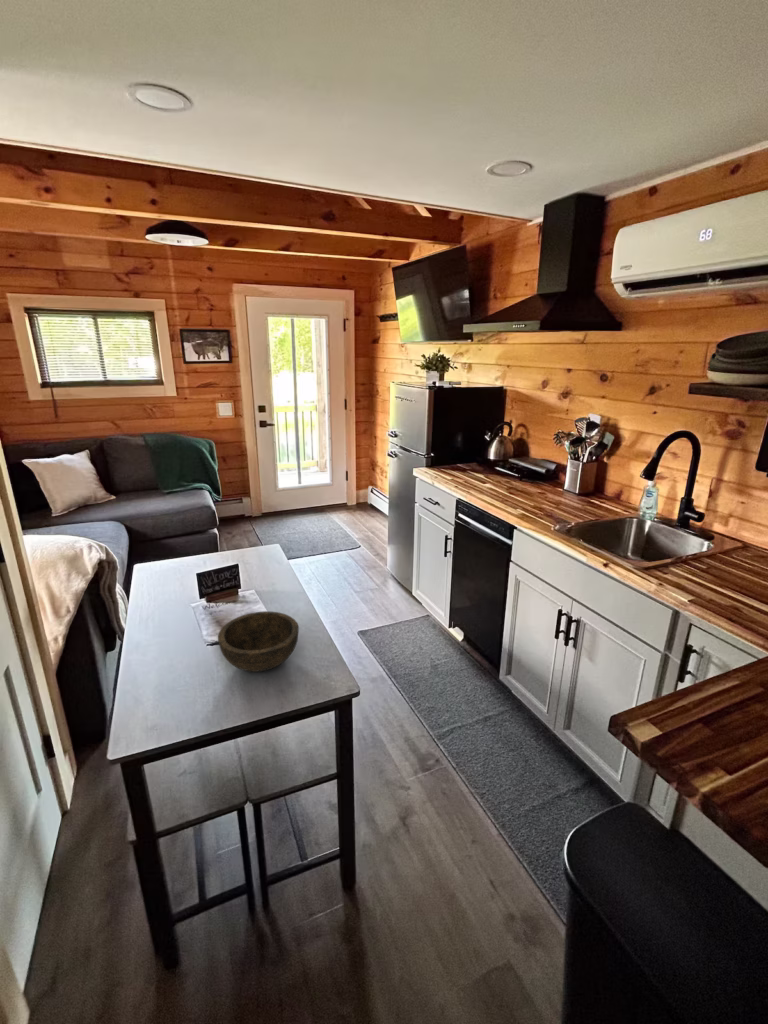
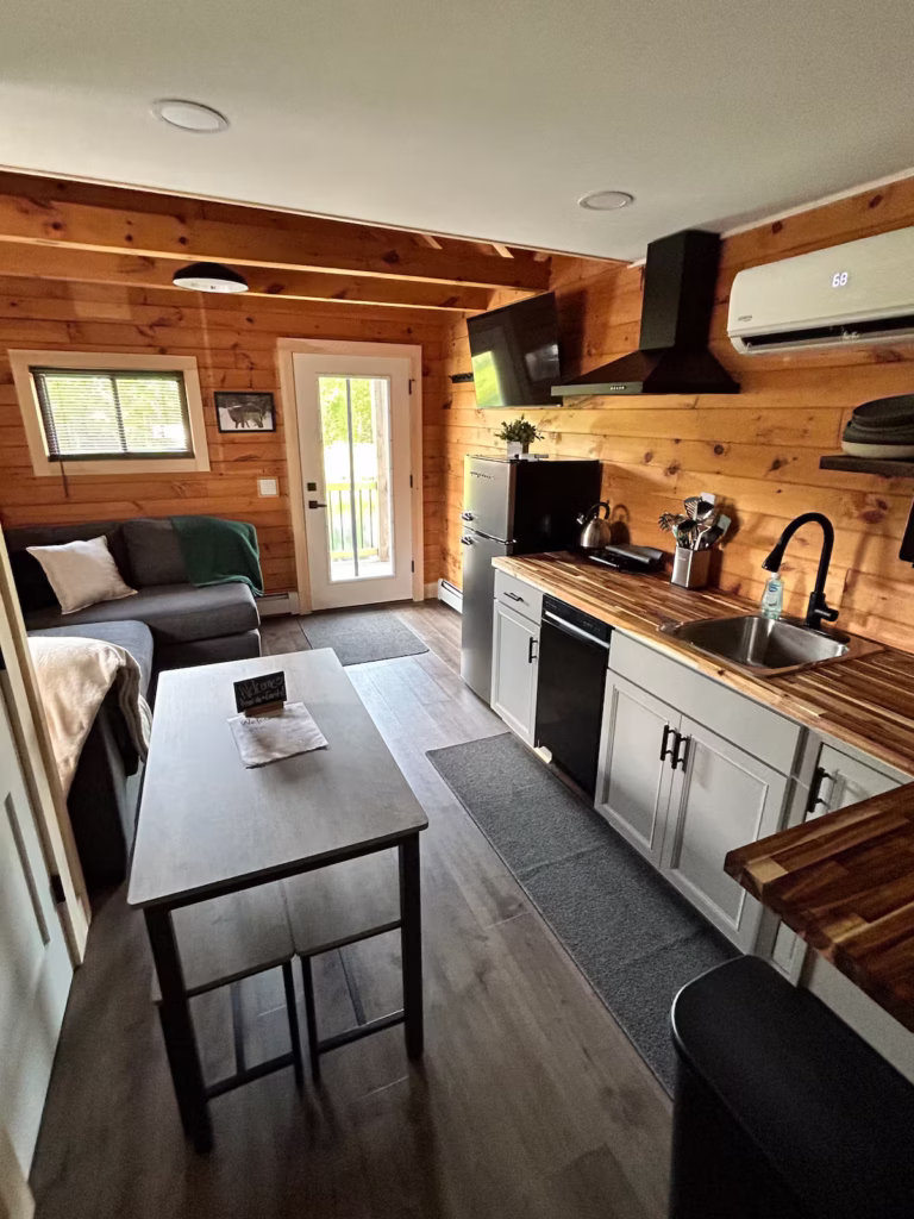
- bowl (260, 646)
